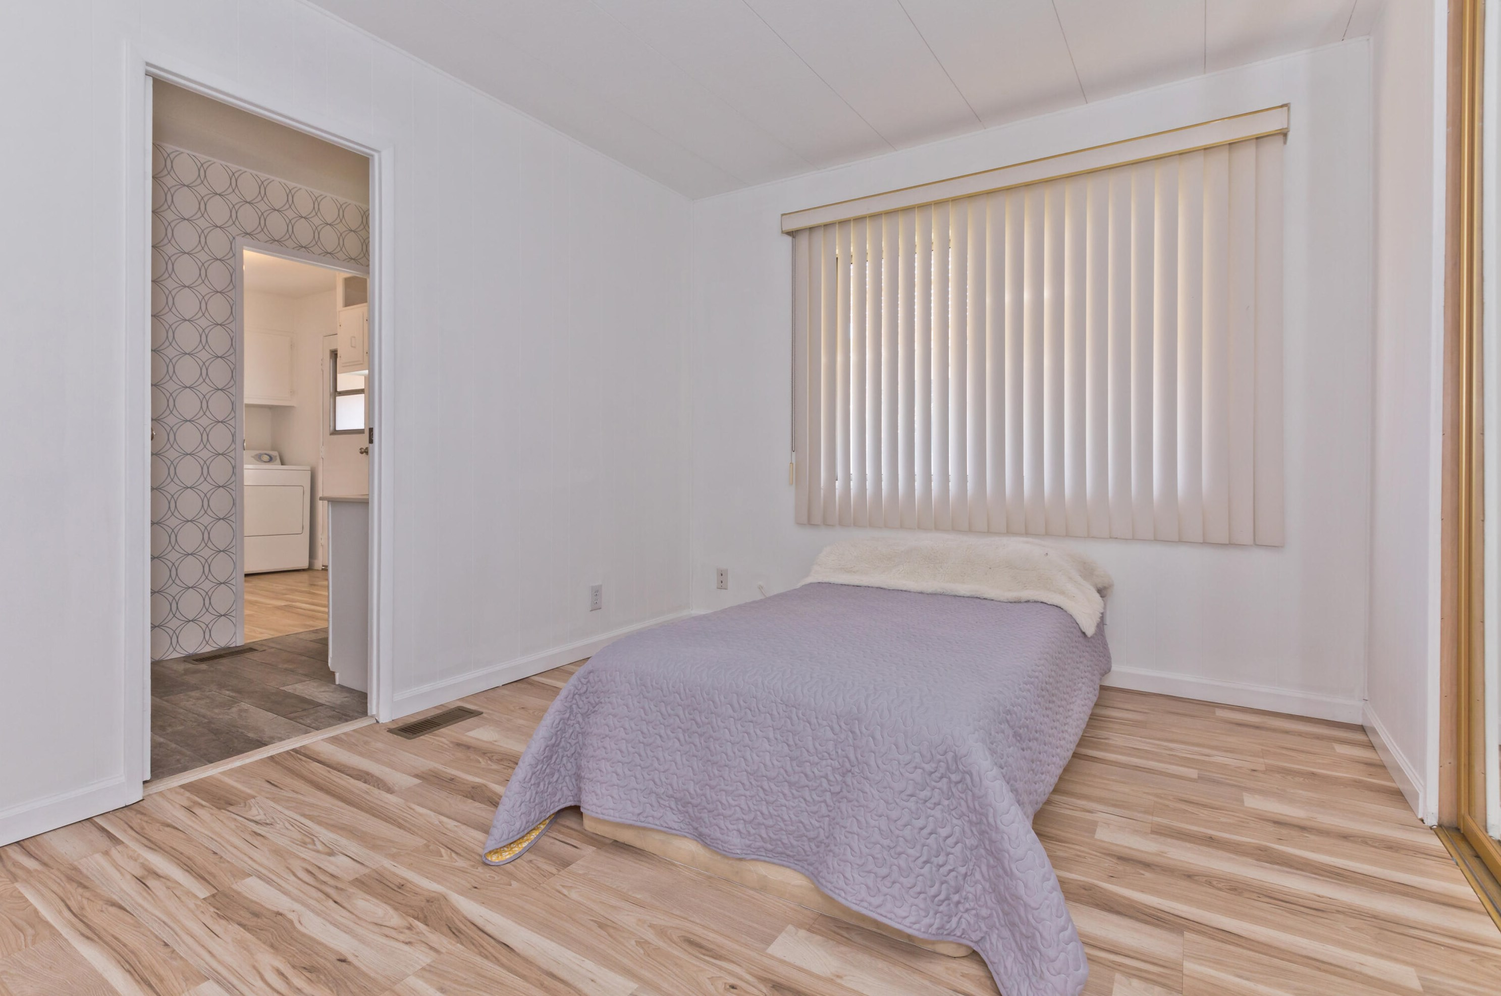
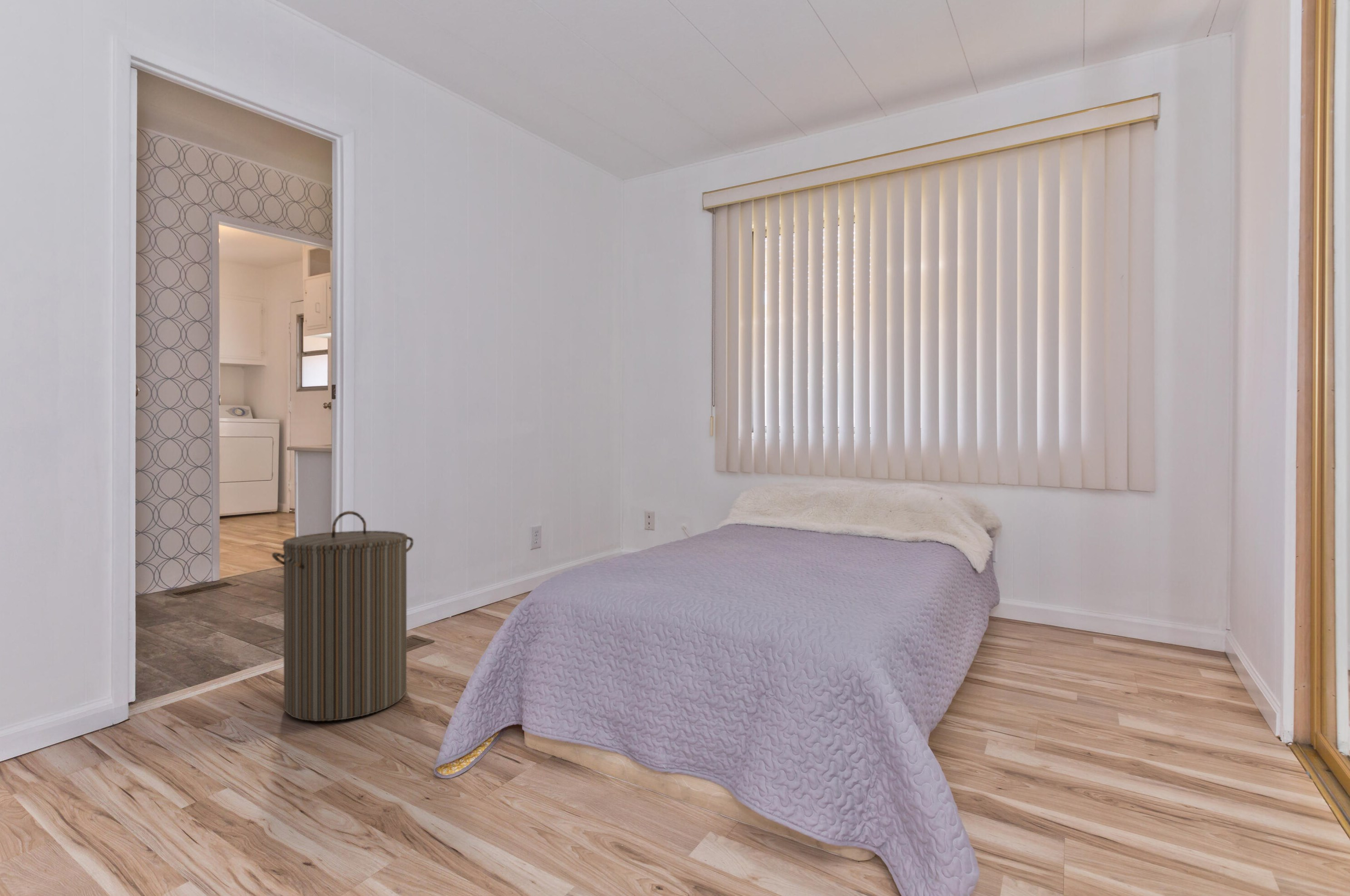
+ laundry hamper (347, 606)
